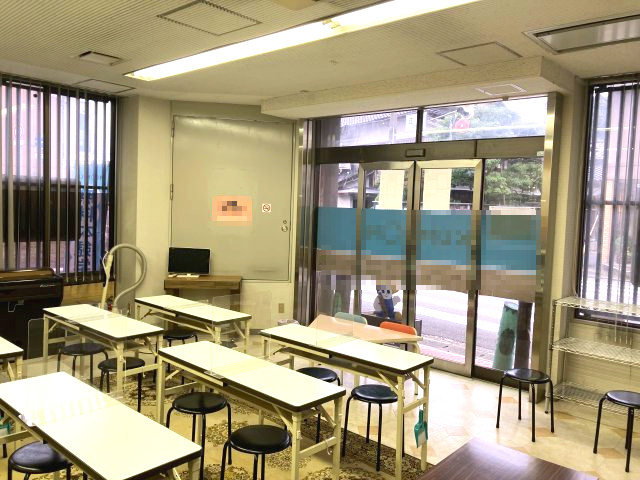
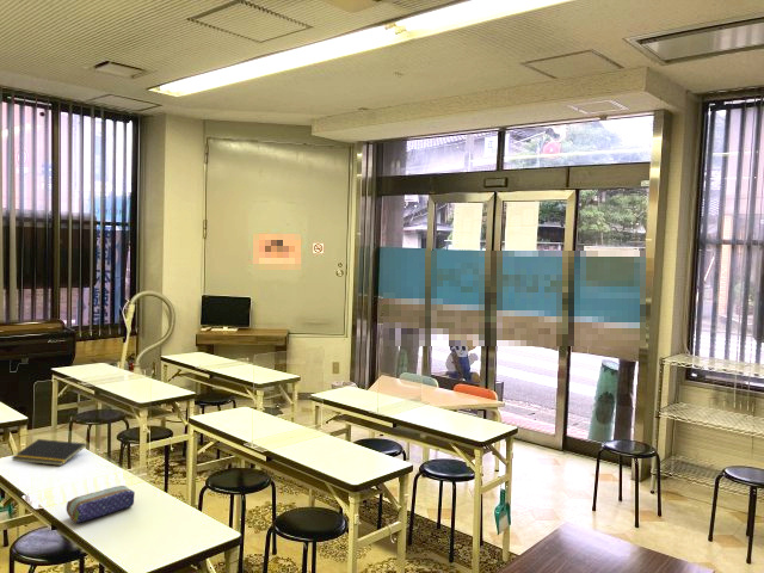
+ notepad (49, 451)
+ pencil case (100, 503)
